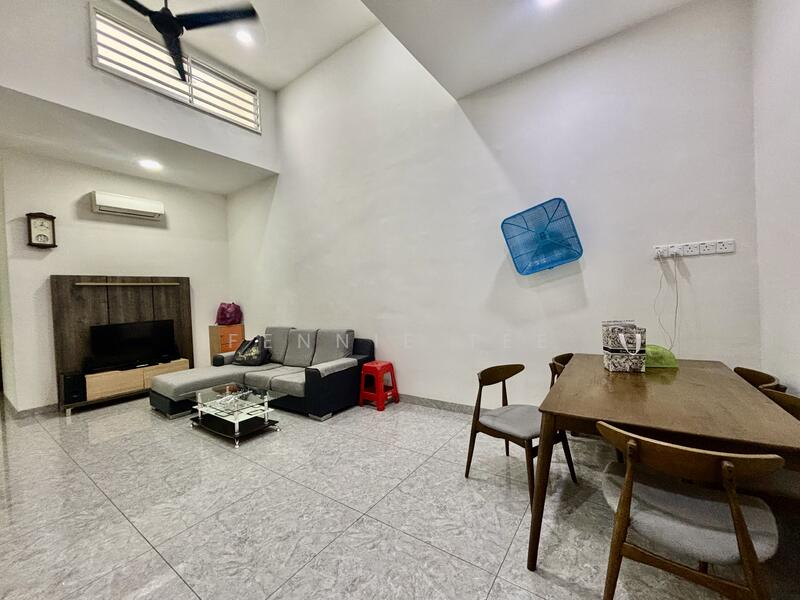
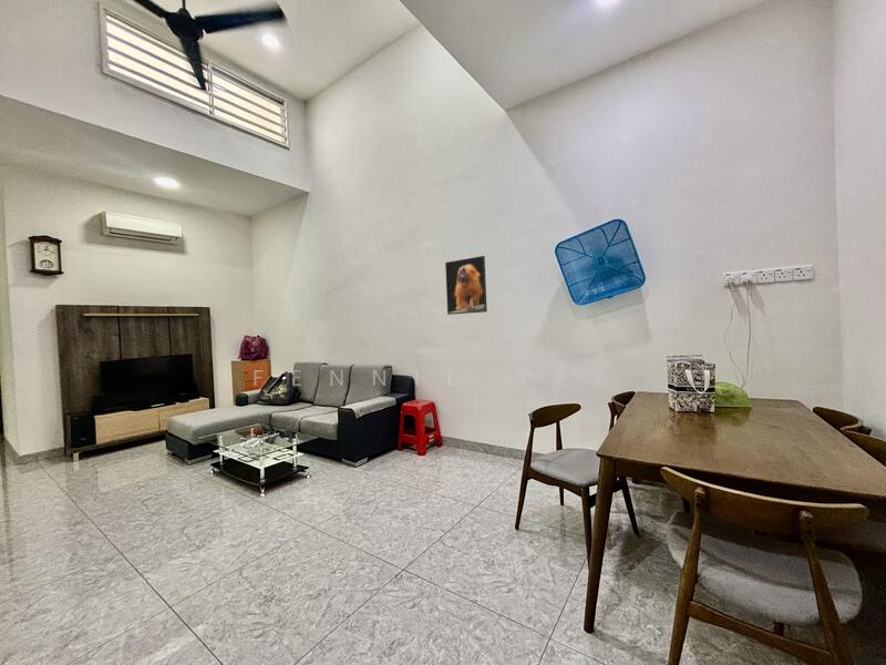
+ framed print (465, 286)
